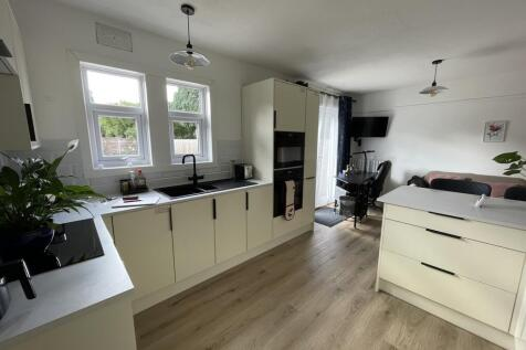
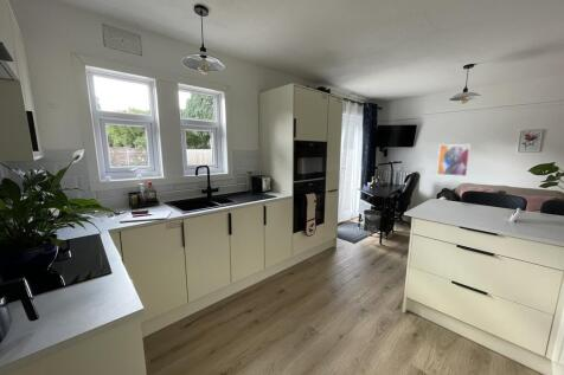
+ wall art (453, 160)
